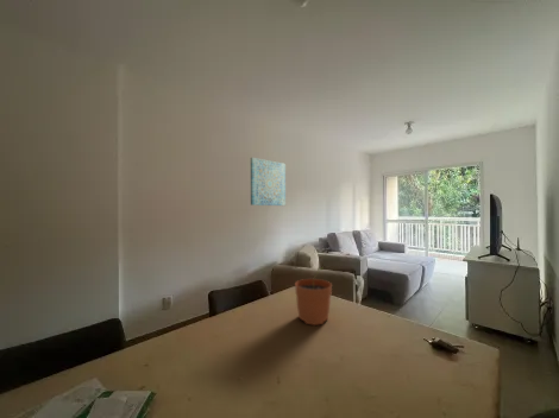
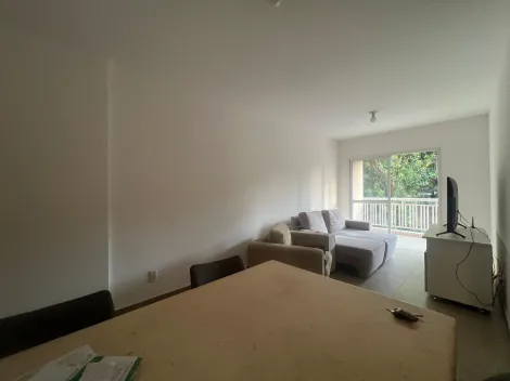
- plant pot (313, 292)
- wall art (269, 183)
